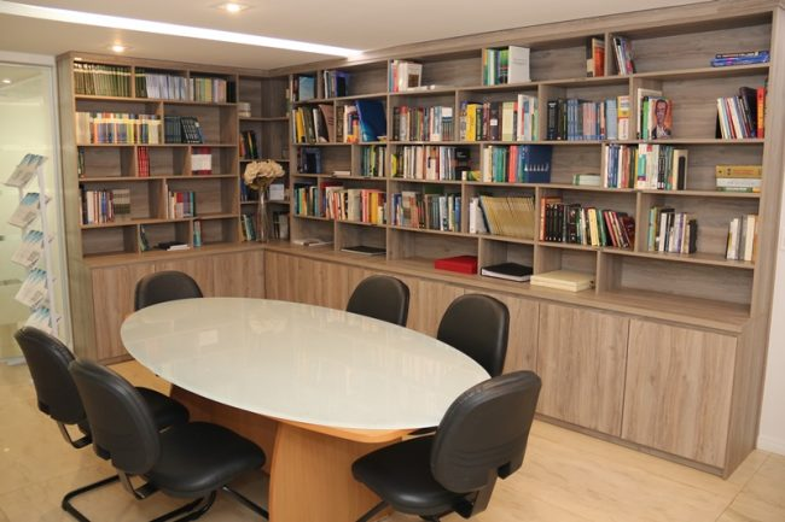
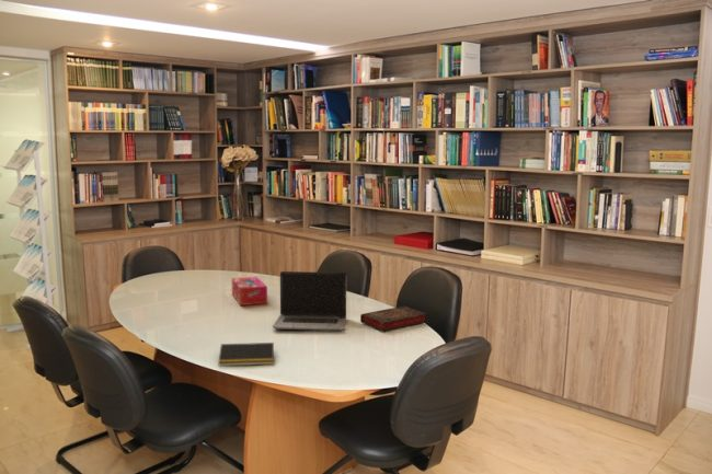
+ notepad (246, 354)
+ tissue box (249, 290)
+ laptop computer (310, 300)
+ book (393, 317)
